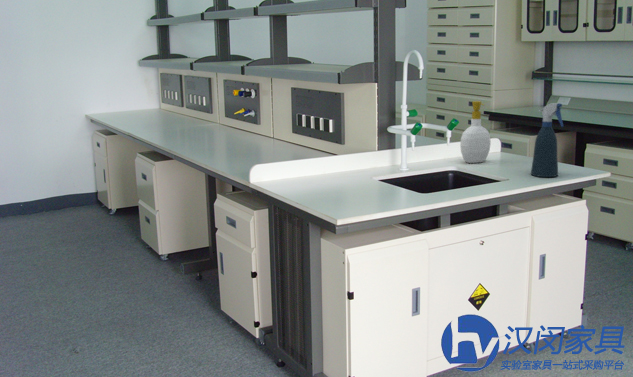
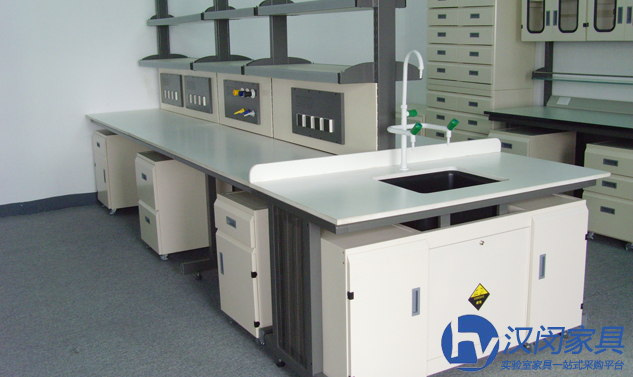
- spray bottle (548, 139)
- soap bottle (476, 132)
